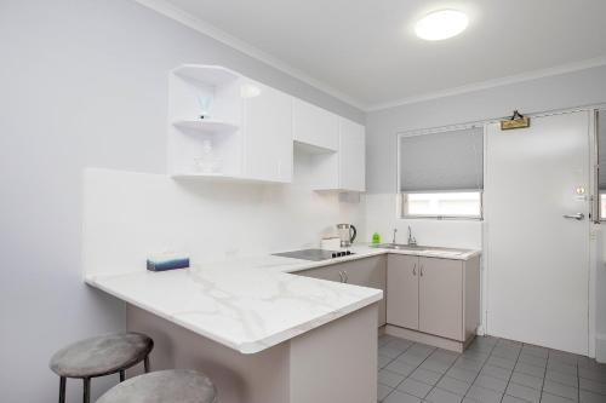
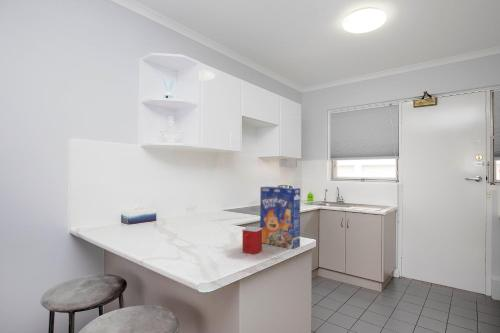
+ mug (250, 240)
+ cereal box (279, 215)
